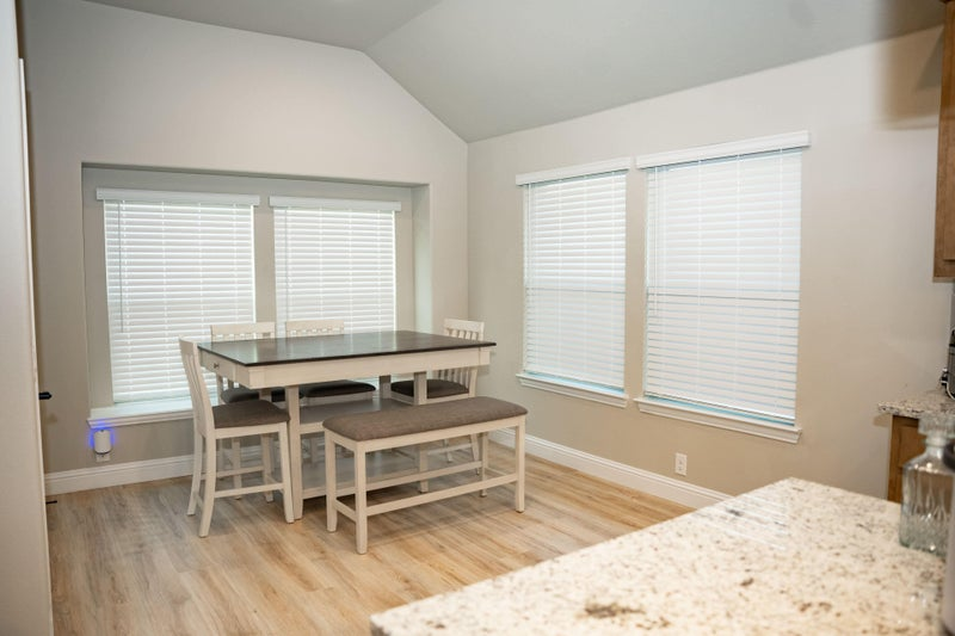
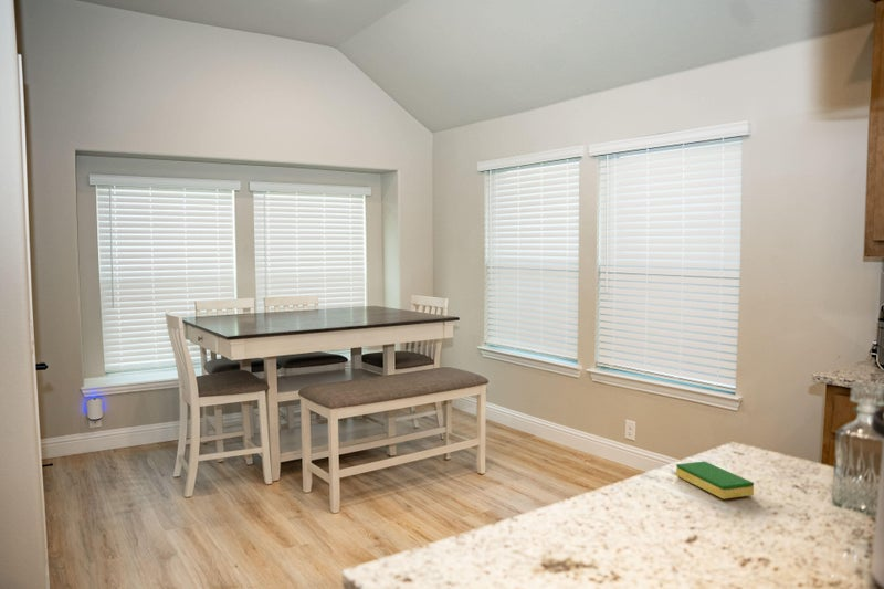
+ dish sponge (713, 478)
